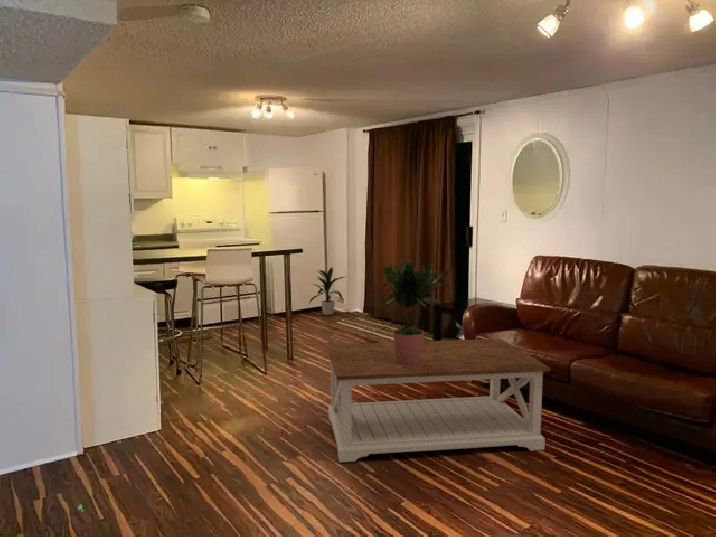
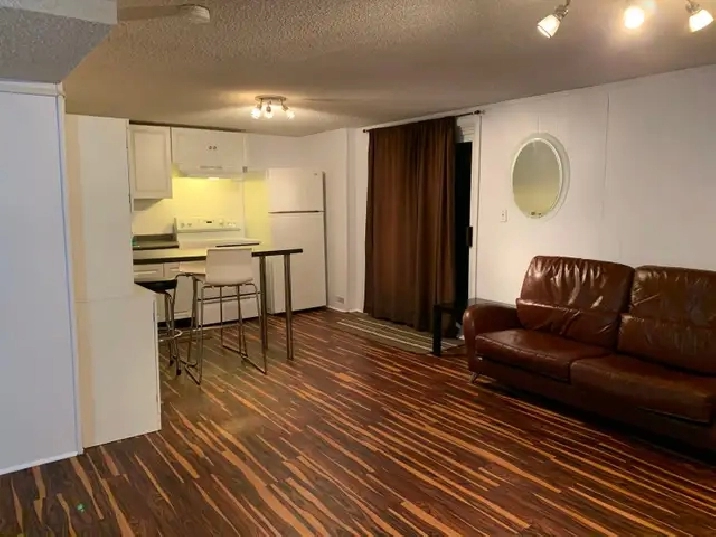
- potted plant (407, 307)
- indoor plant (326, 290)
- coffee table (429, 399)
